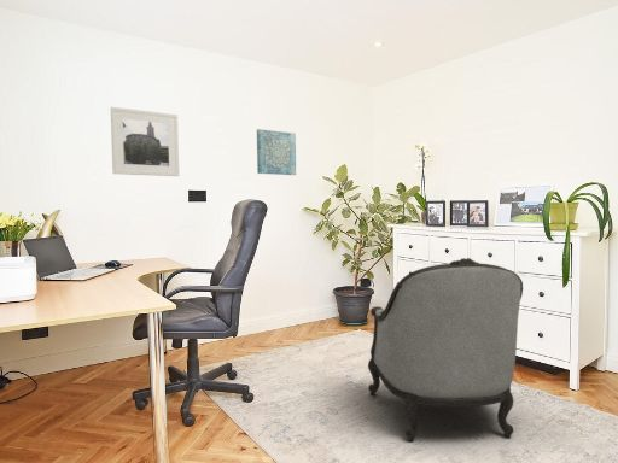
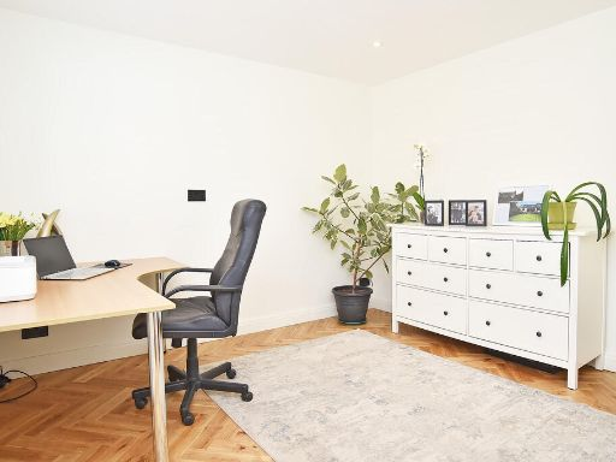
- armchair (442, 332)
- wall art (276, 152)
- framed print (146, 142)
